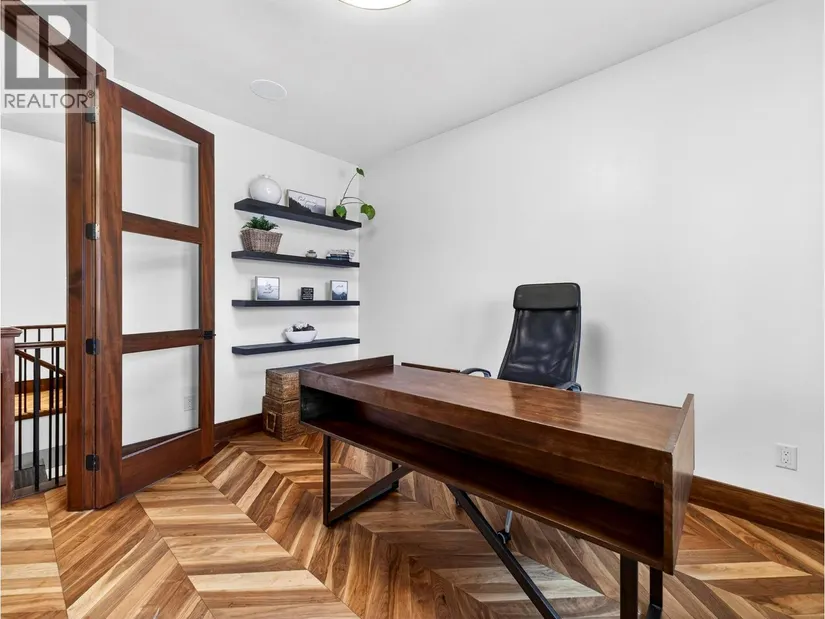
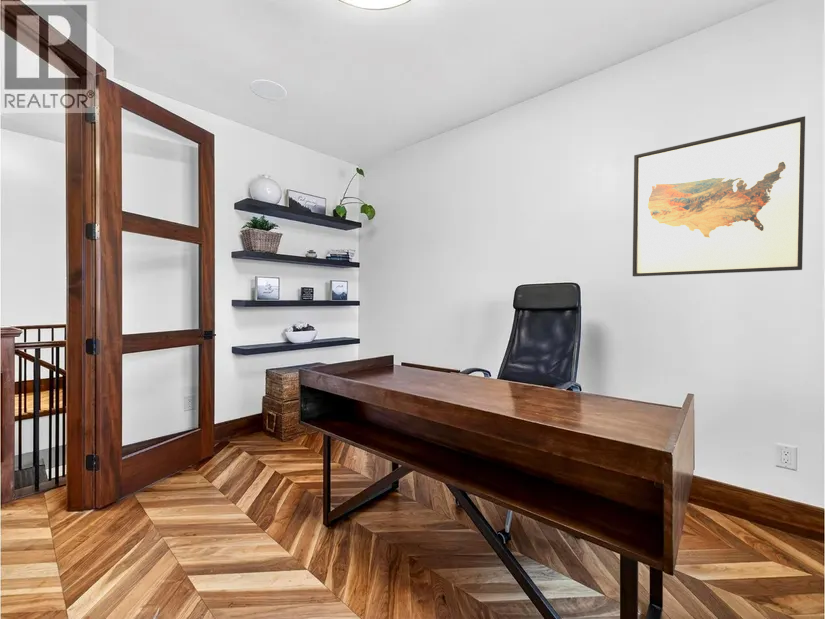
+ wall art (708, 206)
